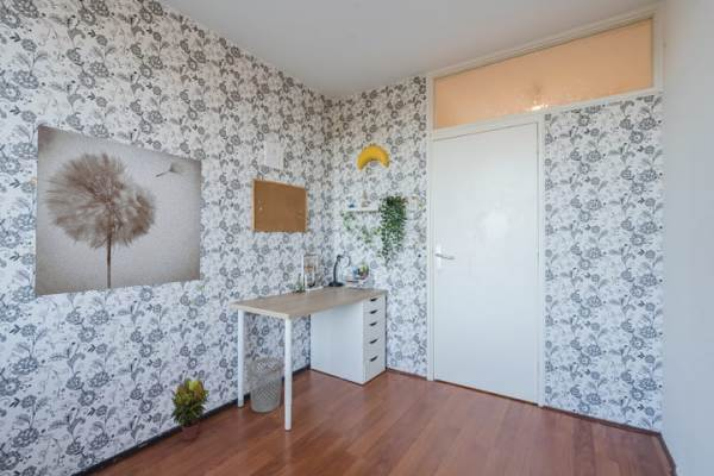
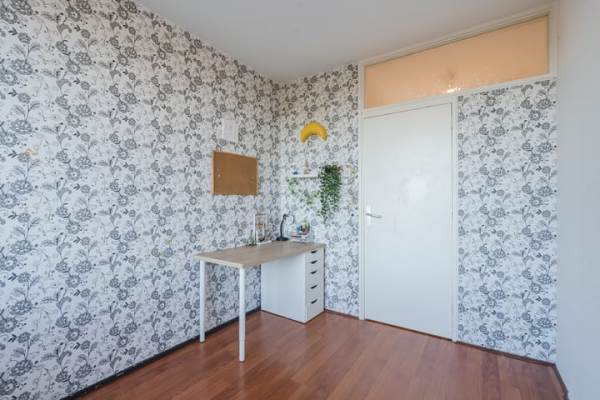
- wastebasket (265, 384)
- wall art (132, 215)
- potted plant (190, 407)
